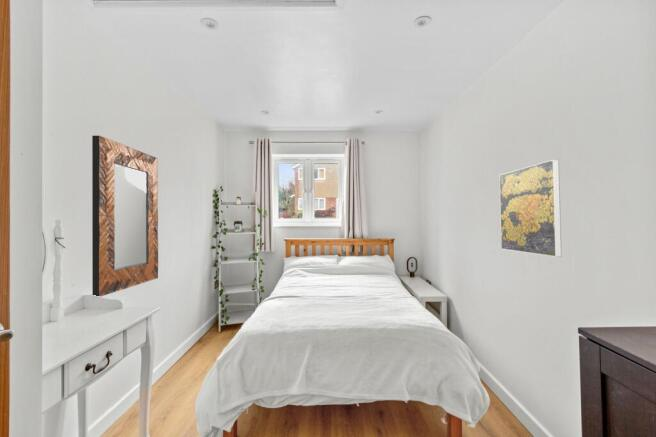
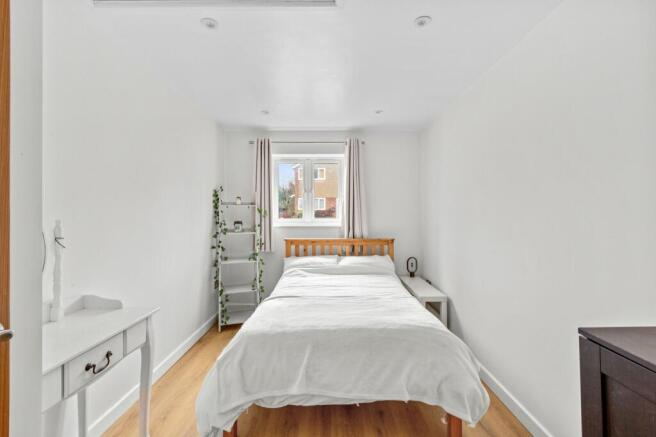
- home mirror (130, 217)
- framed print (526, 210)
